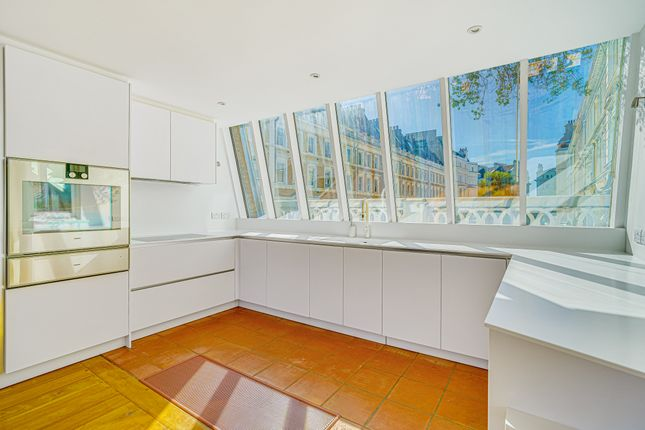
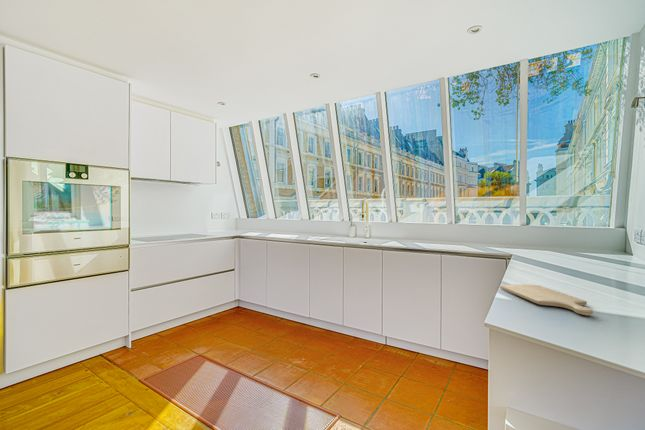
+ chopping board (548, 297)
